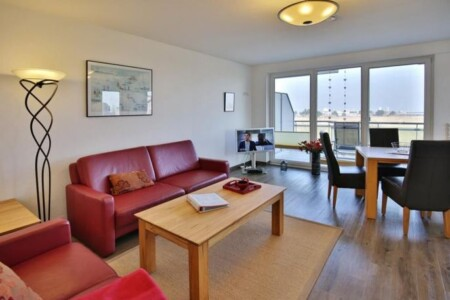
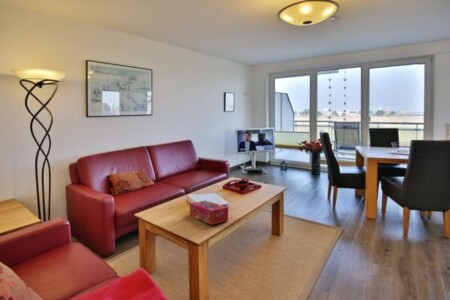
+ tissue box (208, 211)
